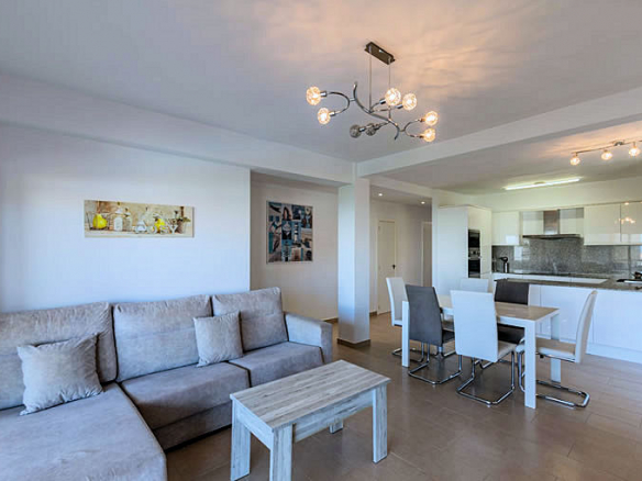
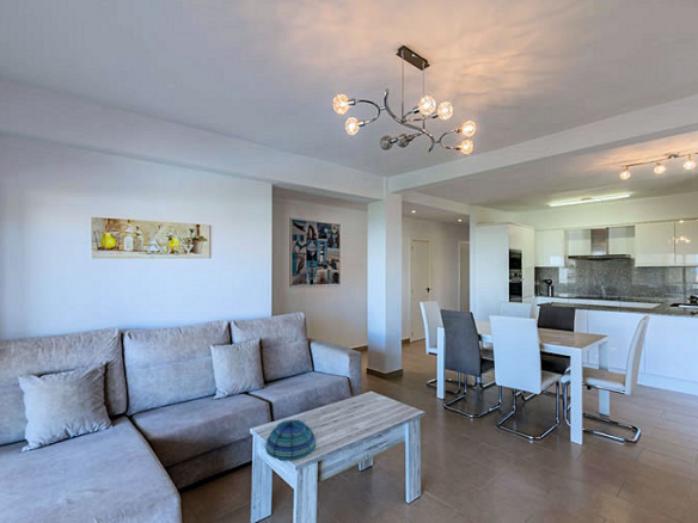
+ decorative bowl (290, 433)
